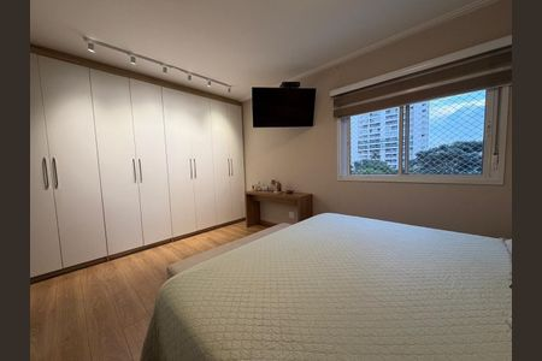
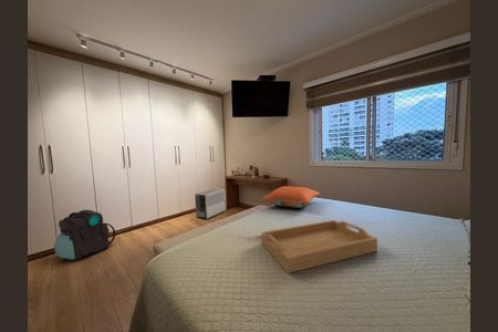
+ backpack (84, 231)
+ air purifier (210, 203)
+ serving tray (315, 239)
+ pillow (291, 196)
